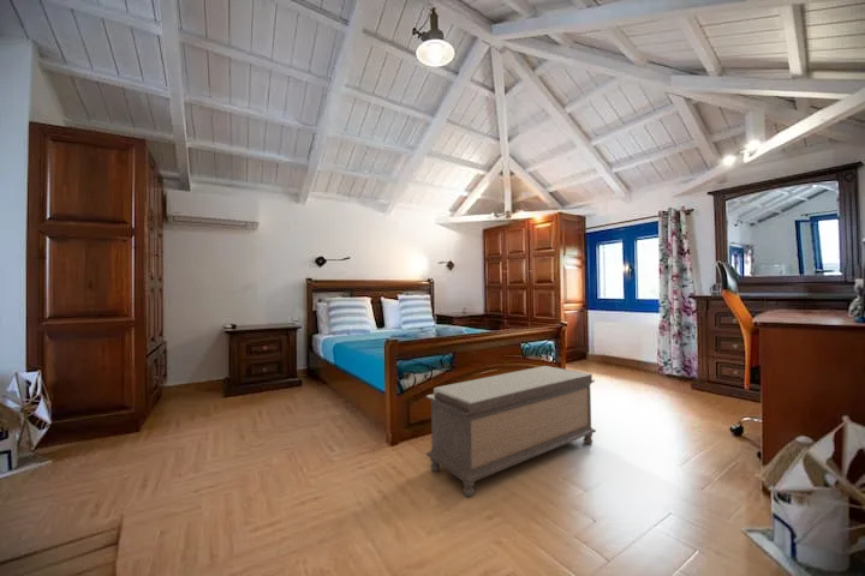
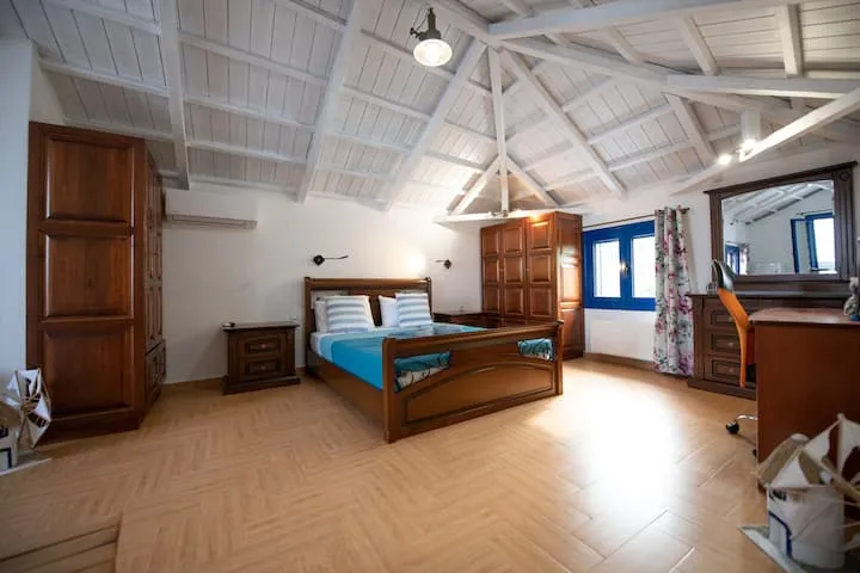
- bench (515, 418)
